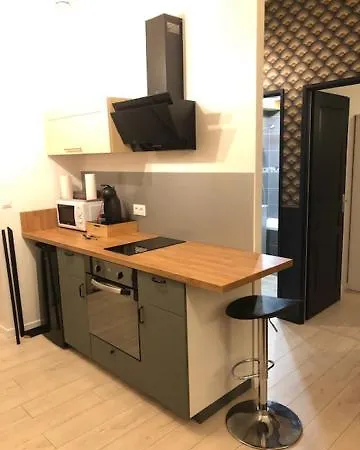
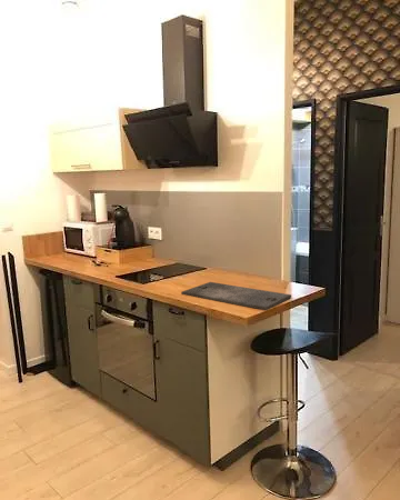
+ cutting board (234, 293)
